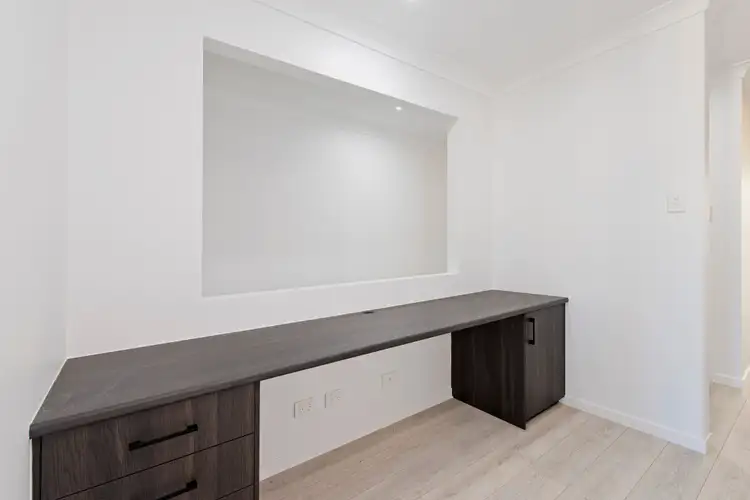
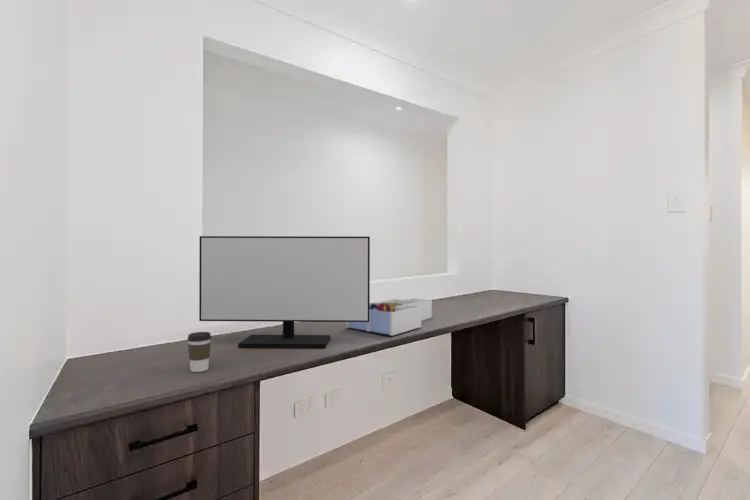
+ desk organizer (398, 313)
+ coffee cup (199, 351)
+ monitor (286, 289)
